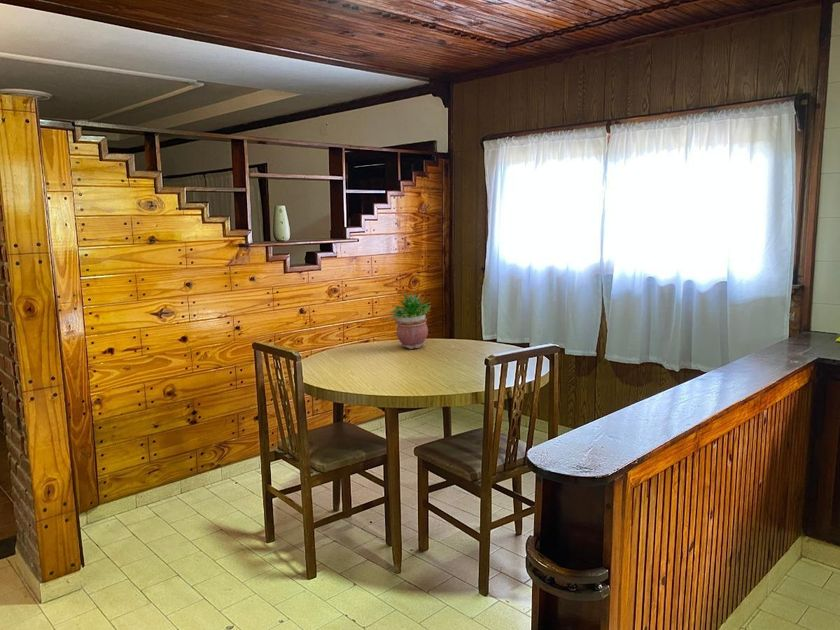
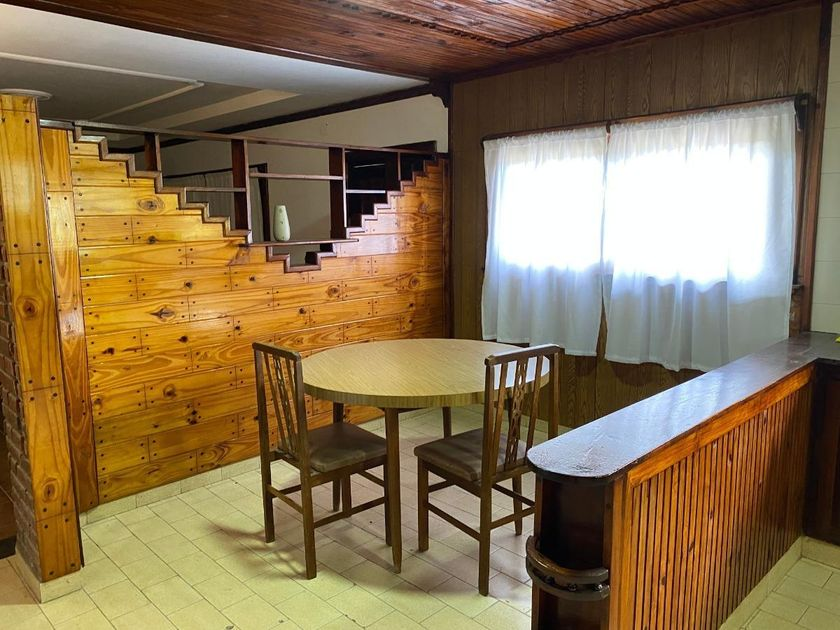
- potted plant (411, 319)
